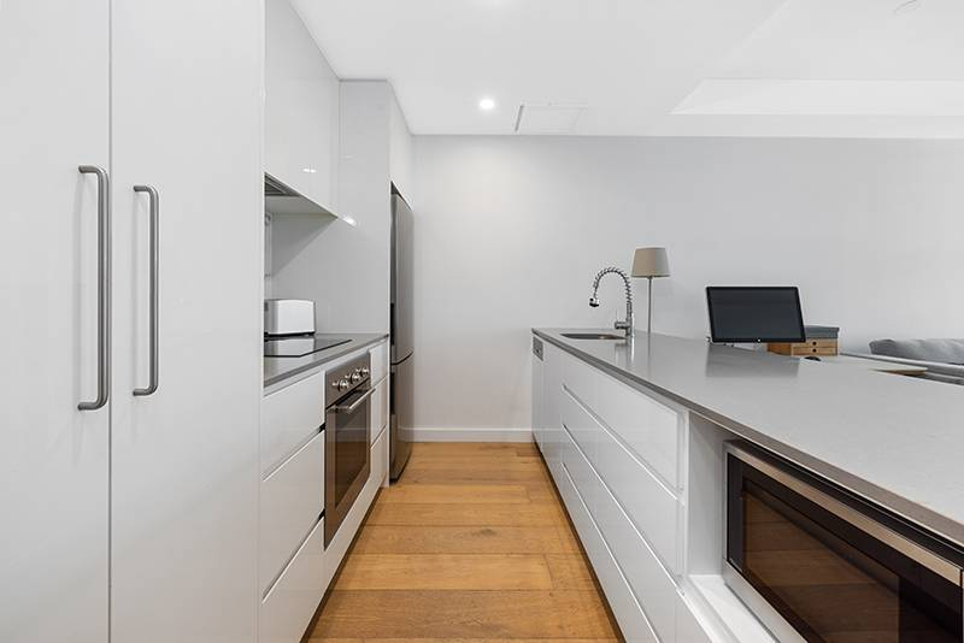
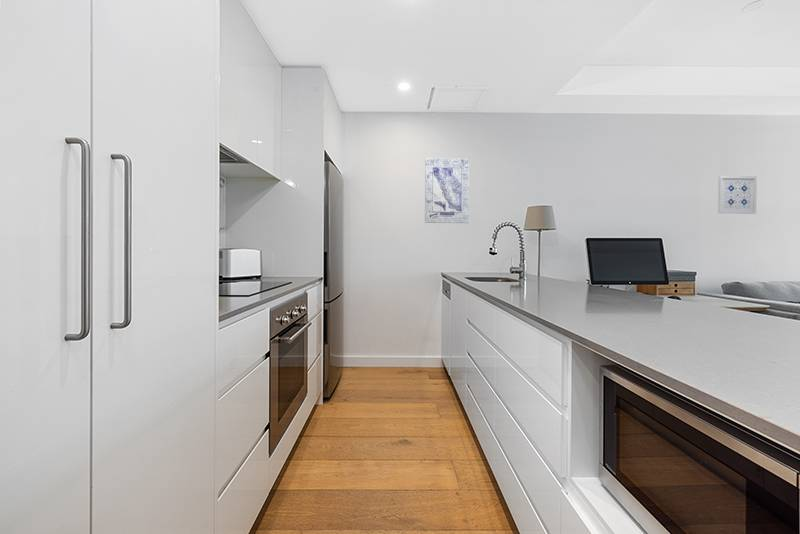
+ wall art (446, 190)
+ wall art (737, 194)
